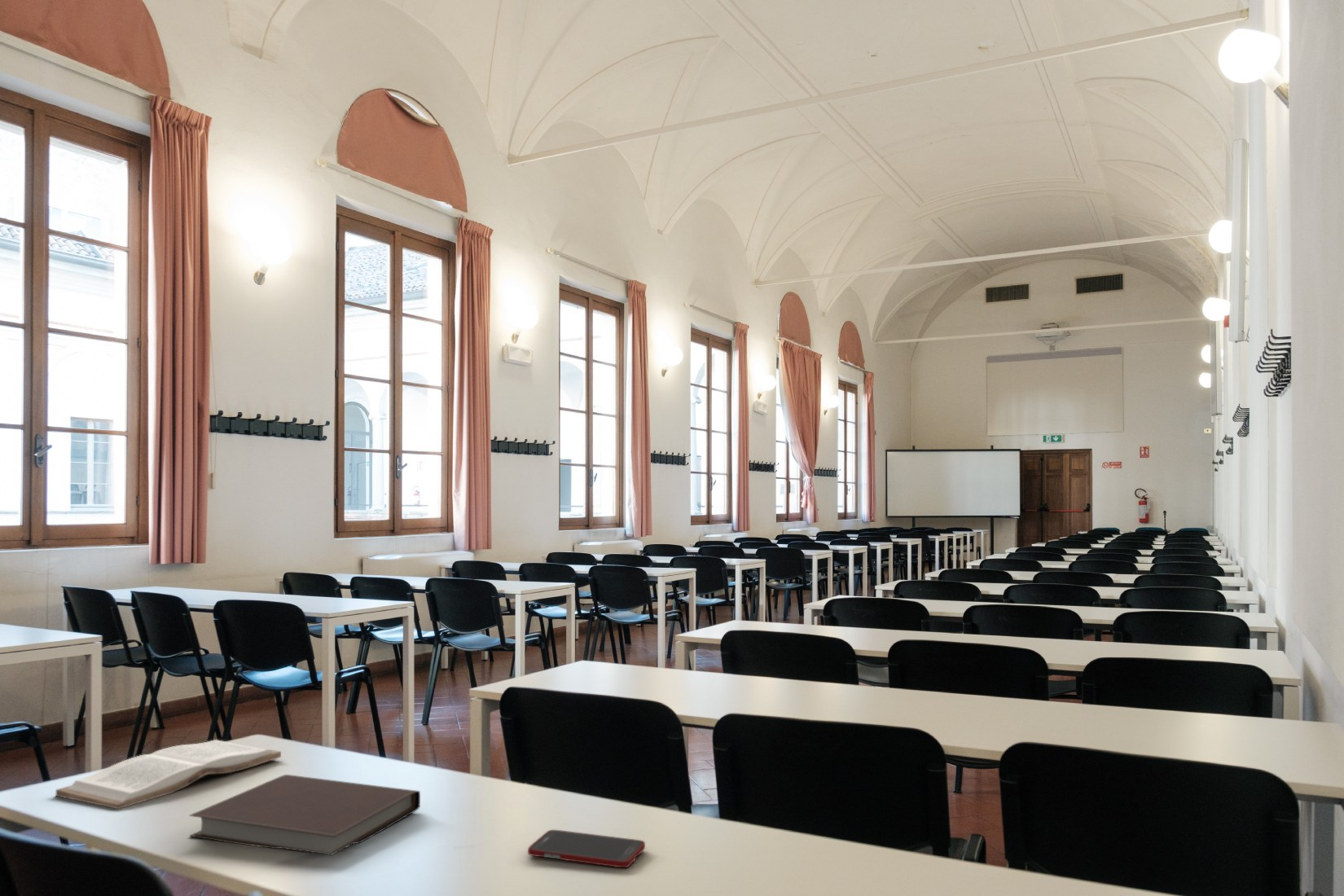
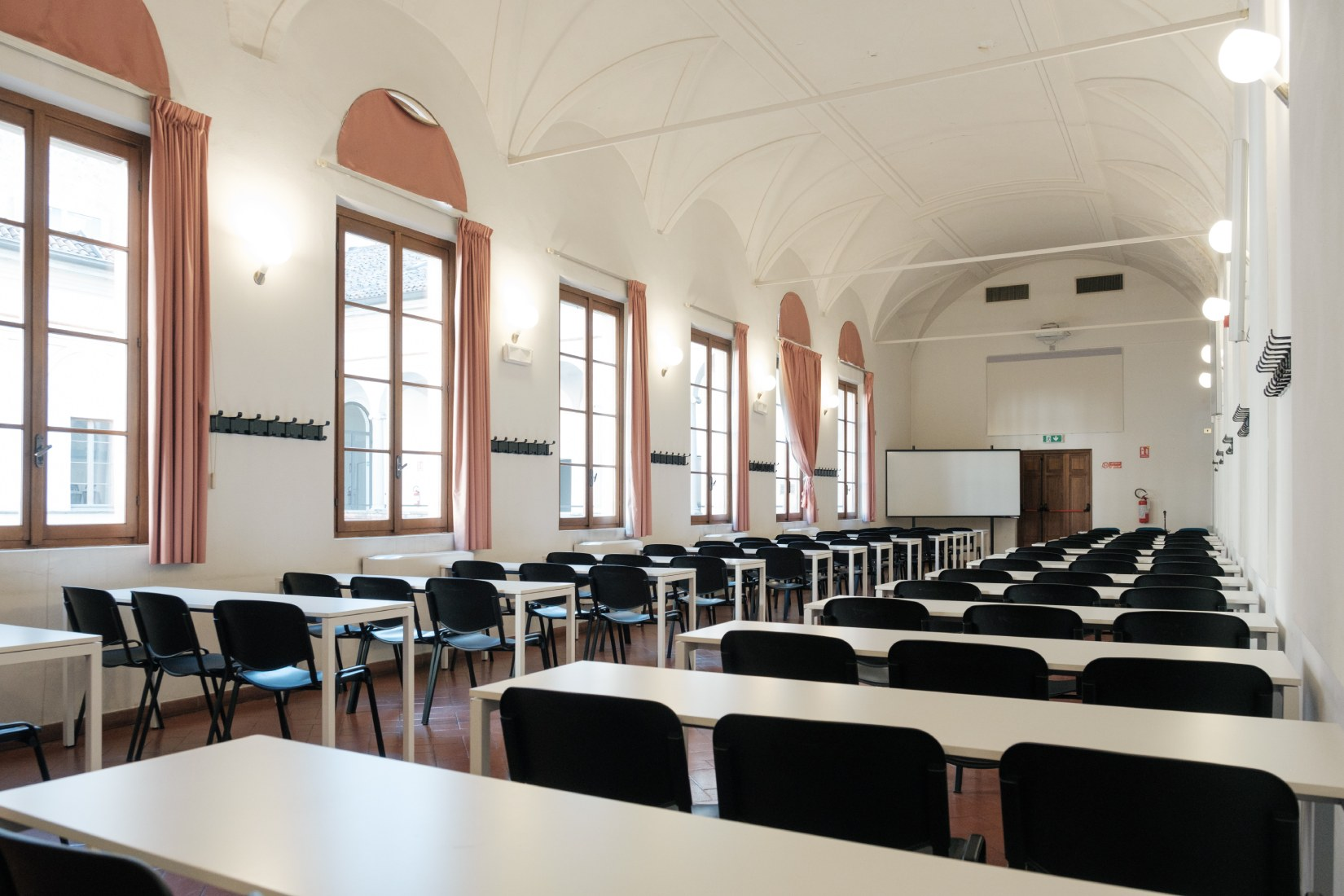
- book (175, 766)
- notebook (309, 811)
- cell phone (586, 848)
